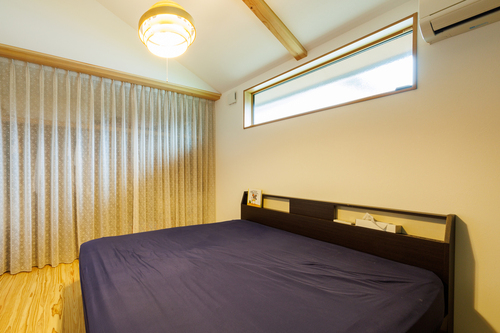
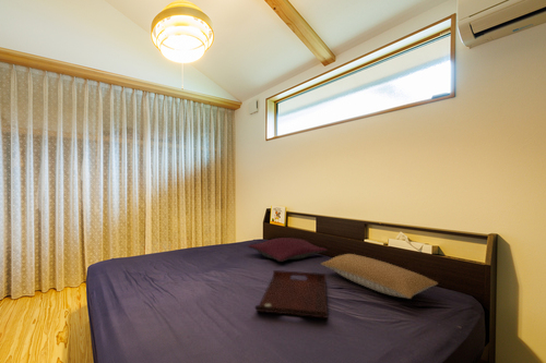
+ pillow (286, 247)
+ serving tray (295, 291)
+ pillow (372, 273)
